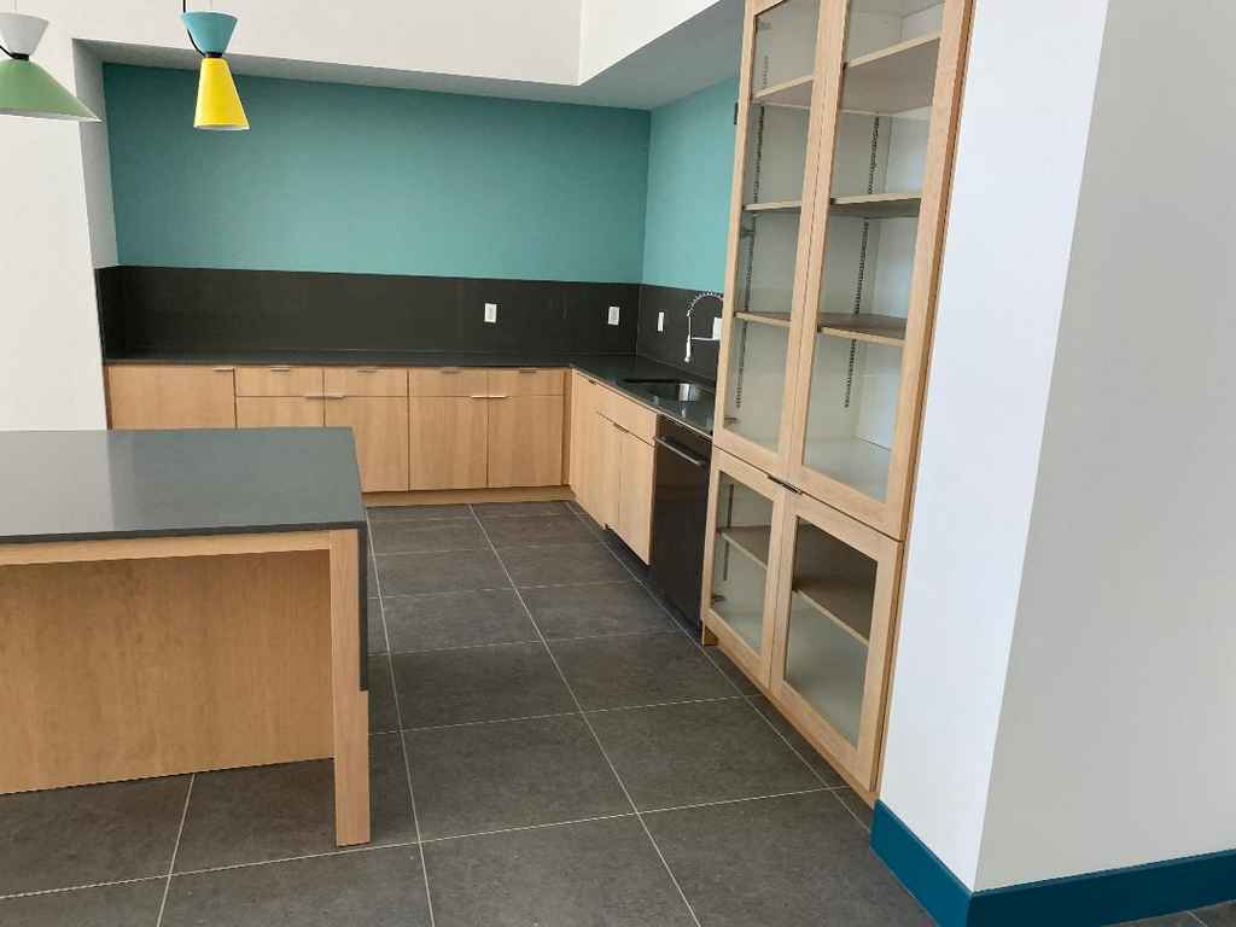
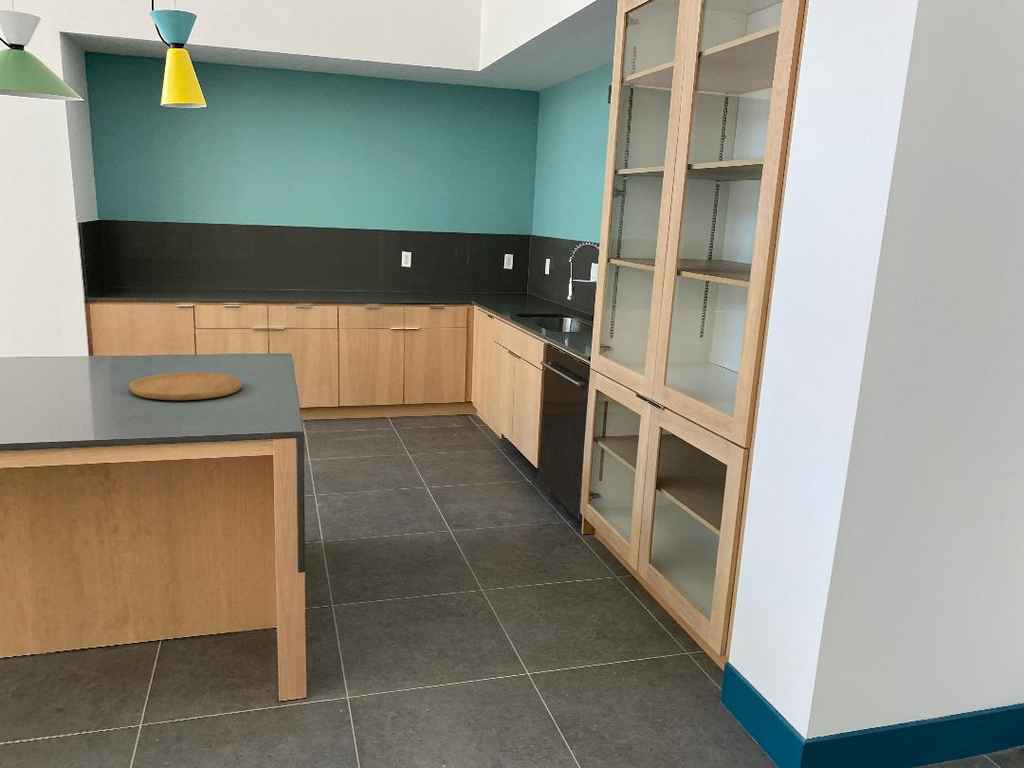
+ cutting board (187, 385)
